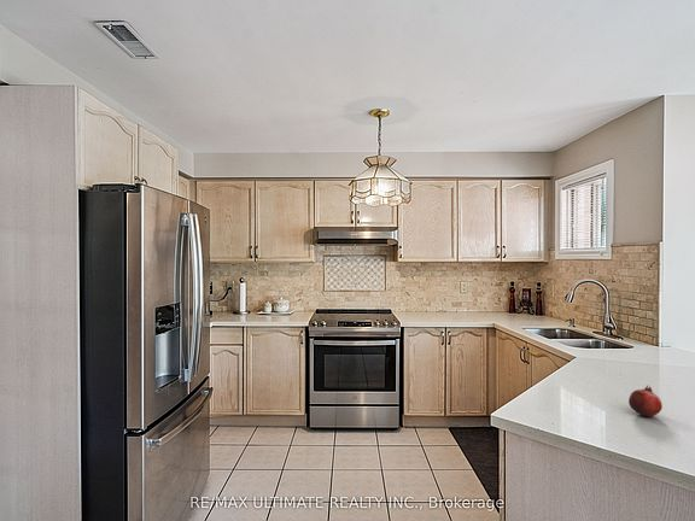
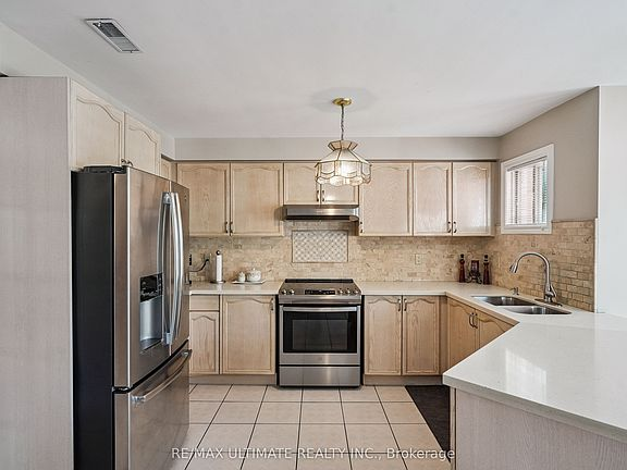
- fruit (644, 399)
